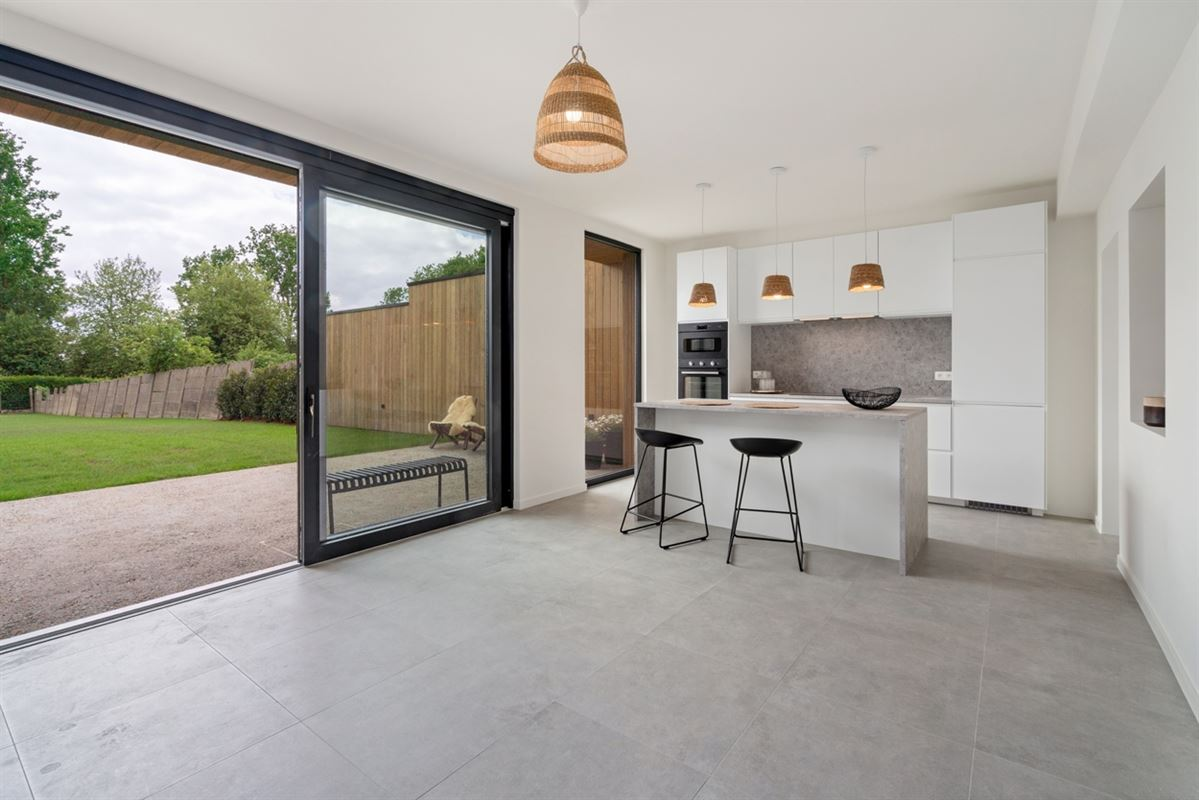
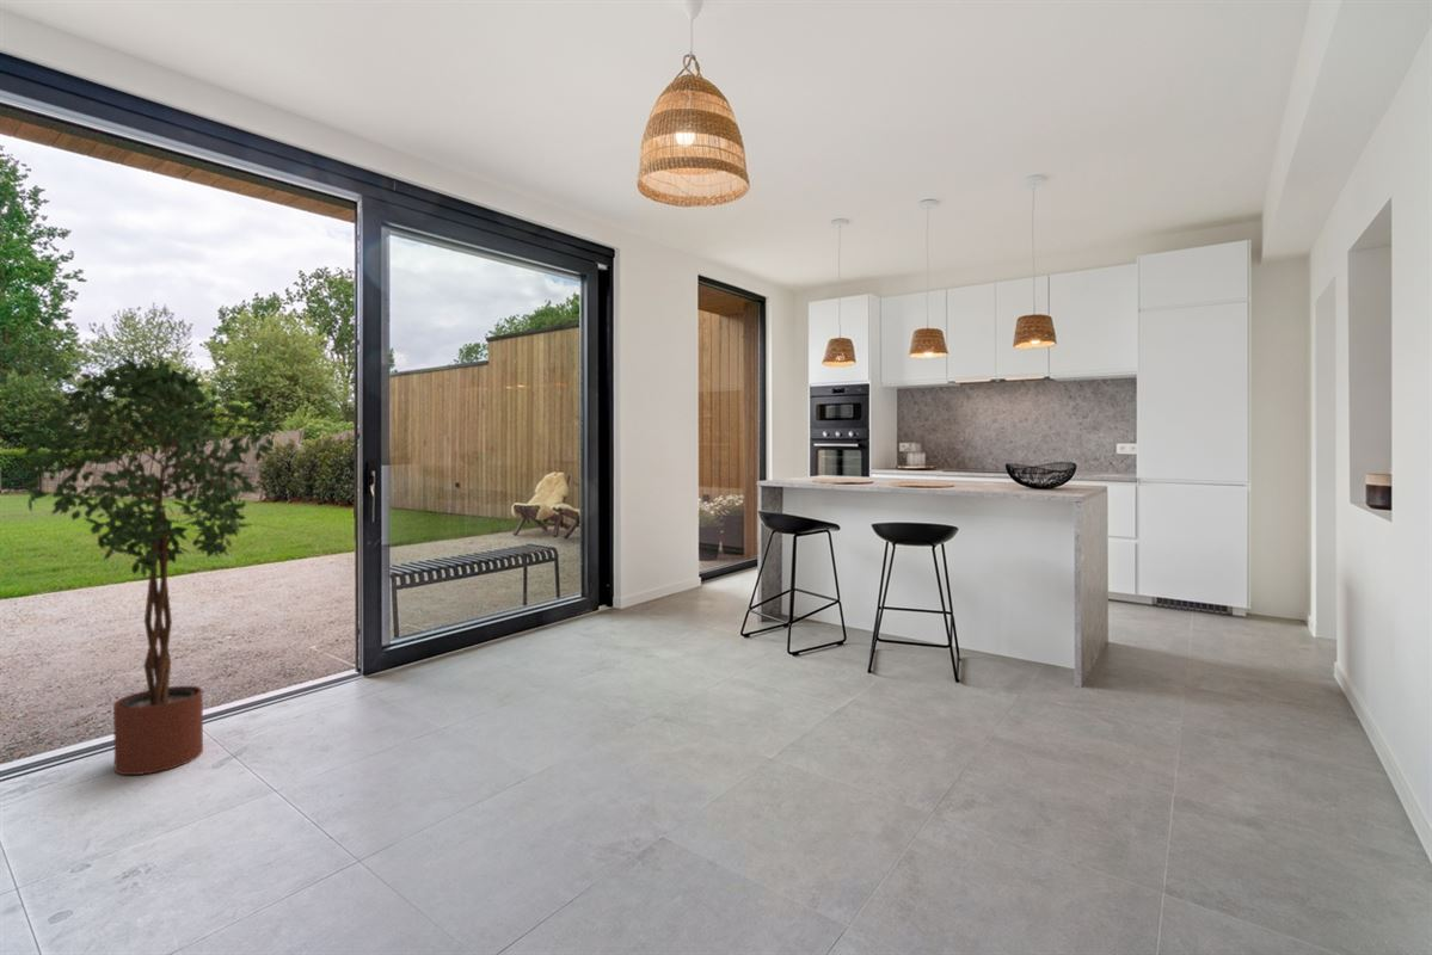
+ potted tree (156, 562)
